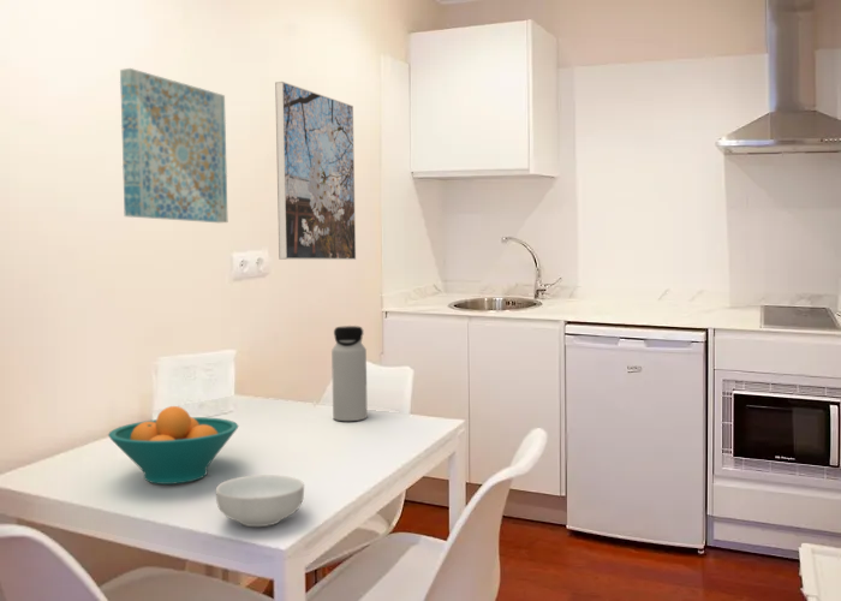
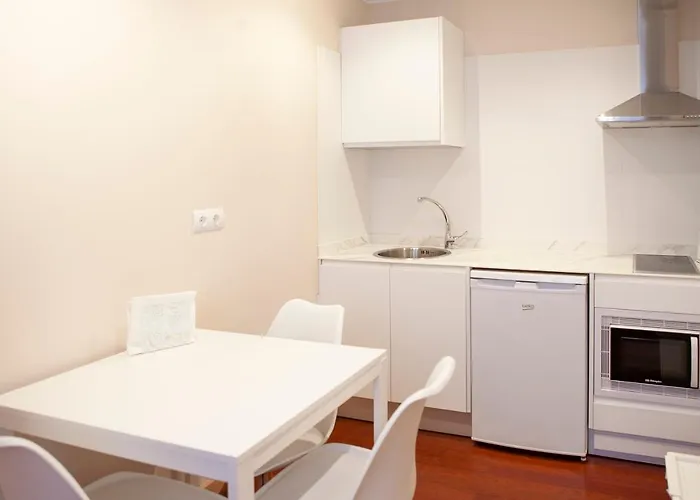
- cereal bowl (261, 502)
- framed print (318, 177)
- wall art (178, 151)
- fruit bowl (174, 441)
- water bottle (348, 371)
